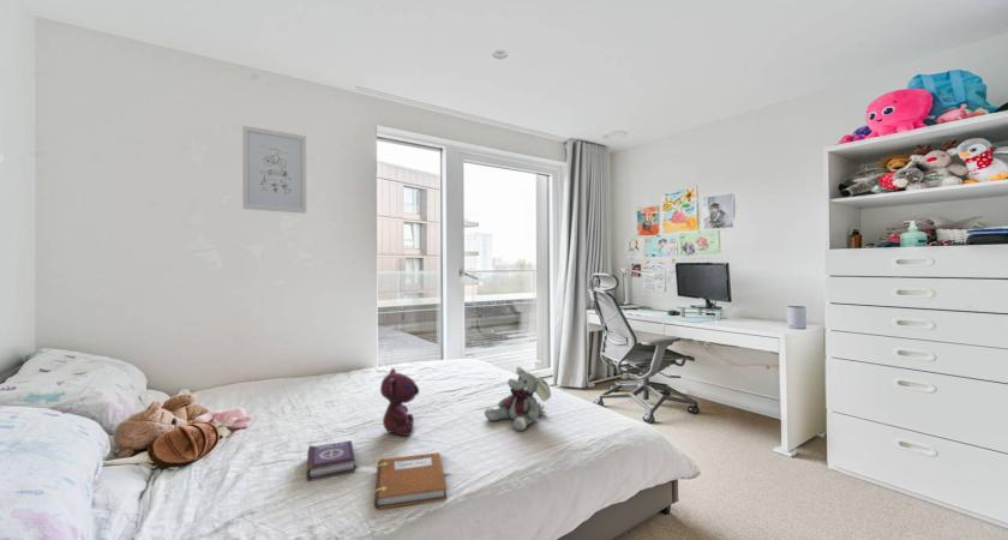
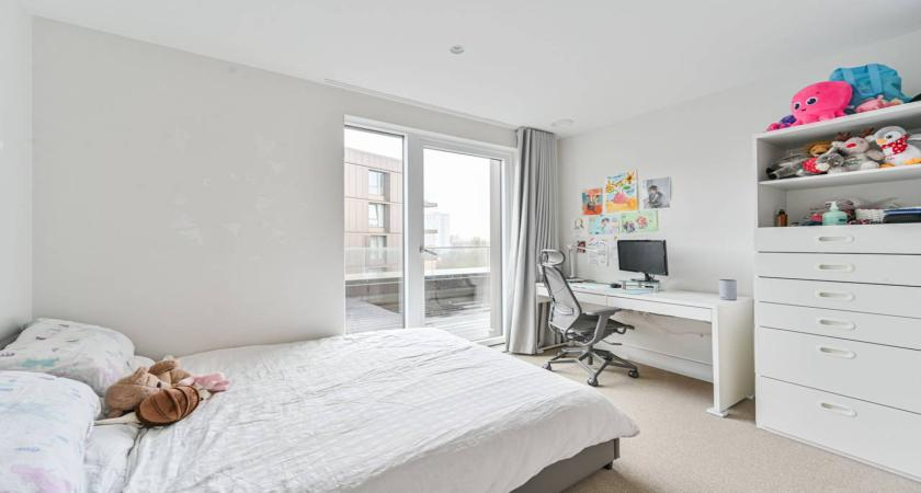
- book (330, 458)
- teddy bear (400, 402)
- plush elephant (522, 395)
- notebook (409, 476)
- wall art (275, 170)
